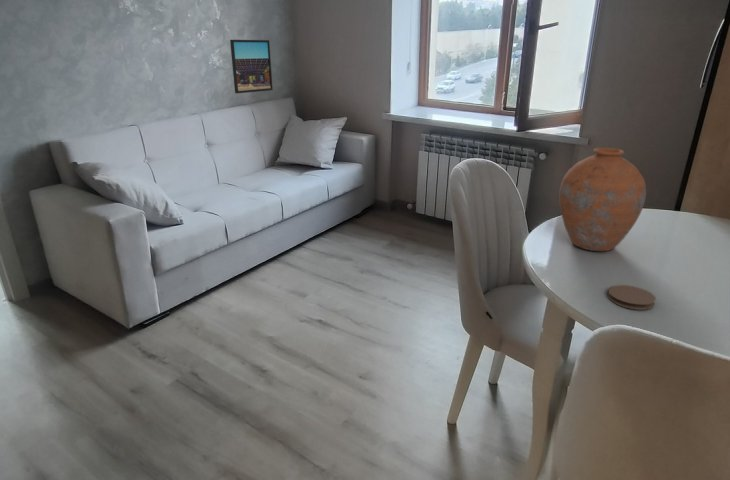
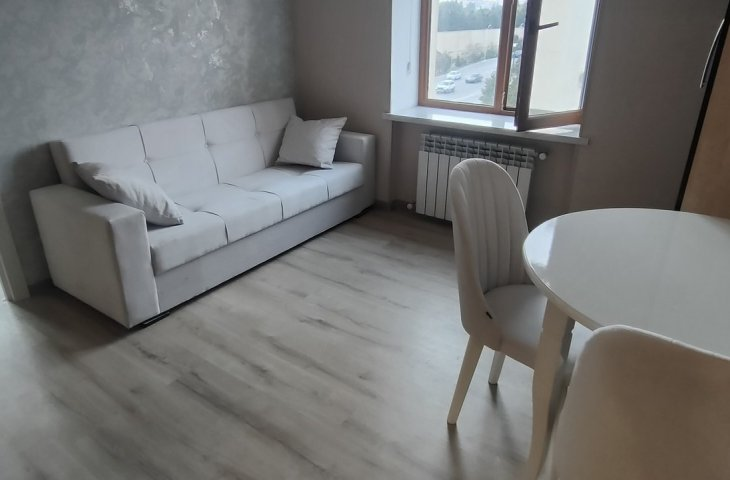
- vase (600, 199)
- coaster (631, 296)
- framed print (252, 66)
